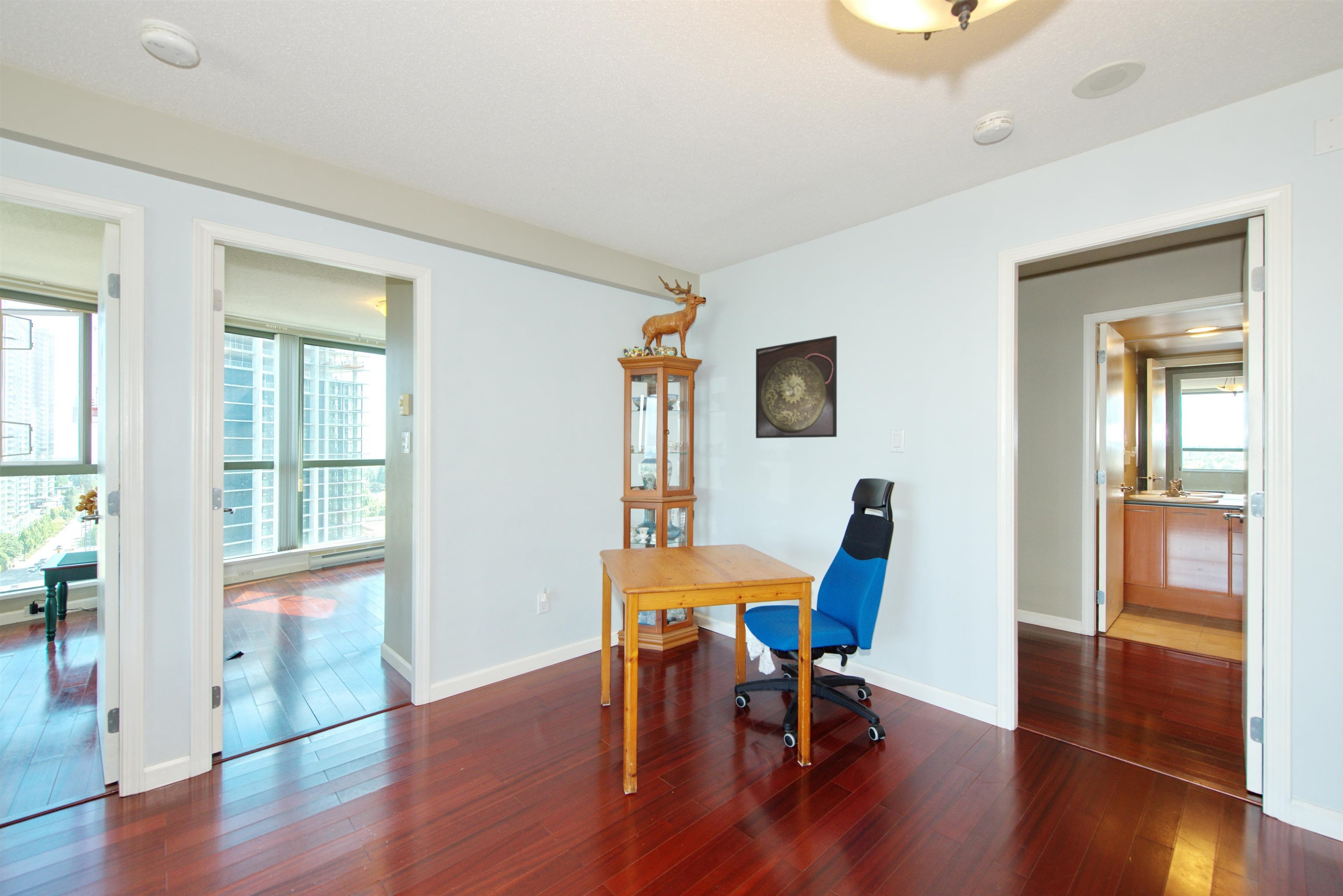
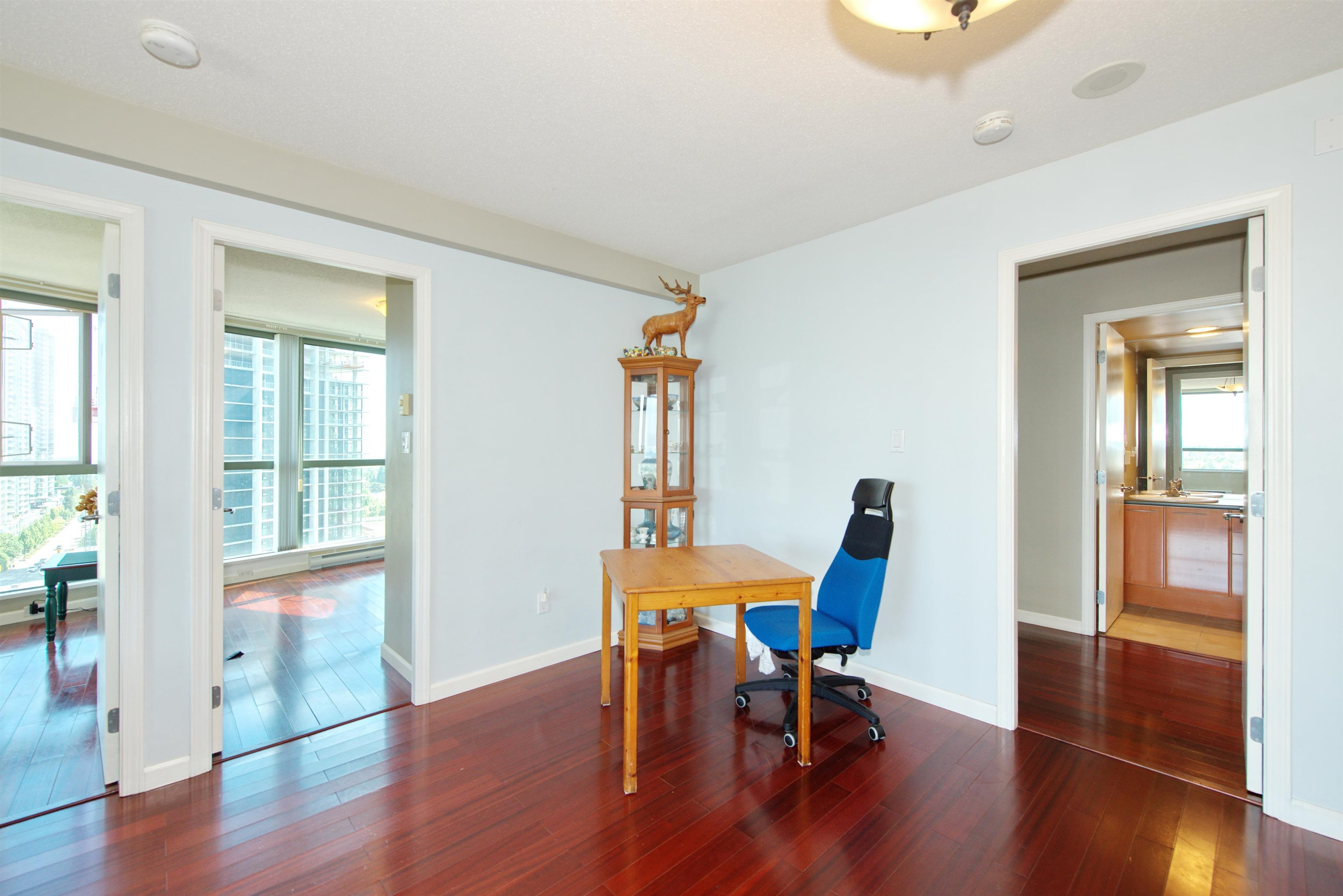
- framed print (793, 390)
